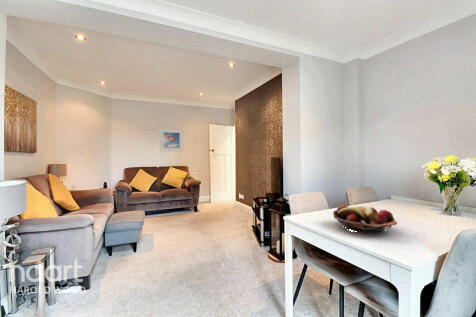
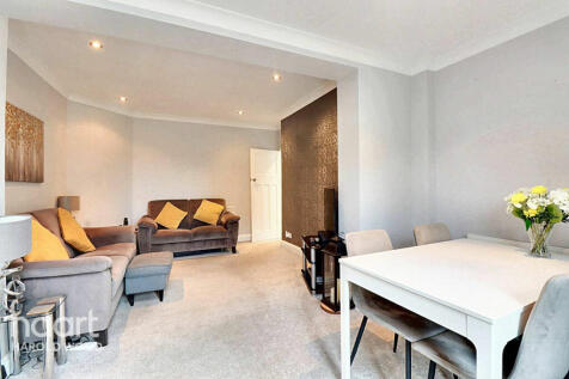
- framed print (171, 140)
- fruit basket (363, 216)
